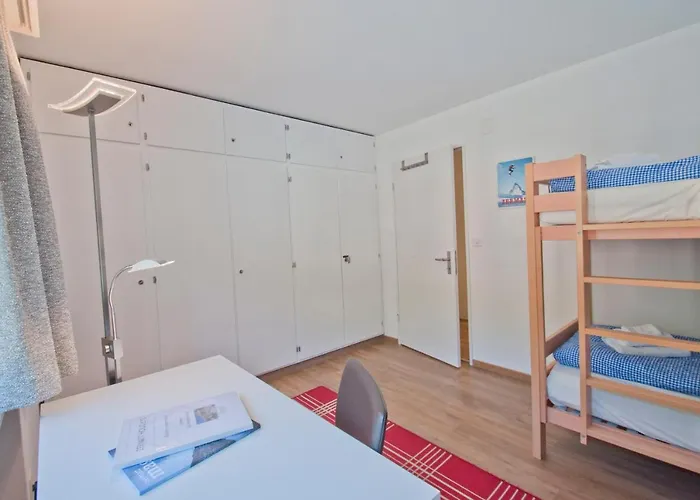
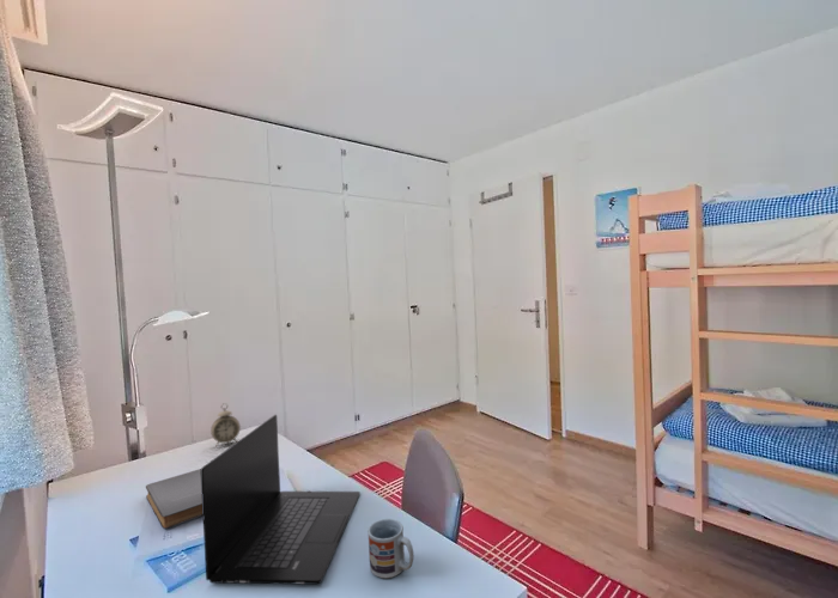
+ book (187, 494)
+ alarm clock (225, 423)
+ cup (391, 549)
+ laptop (293, 492)
